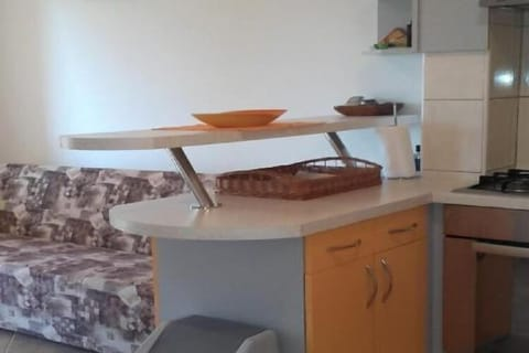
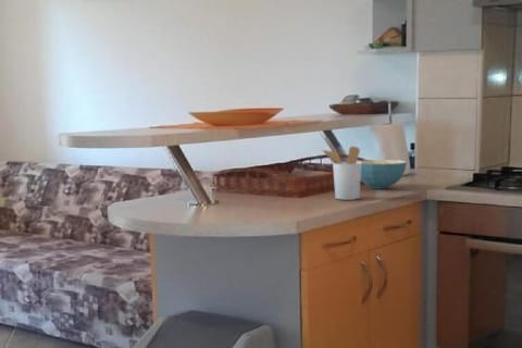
+ utensil holder (340, 172)
+ cereal bowl (380, 174)
